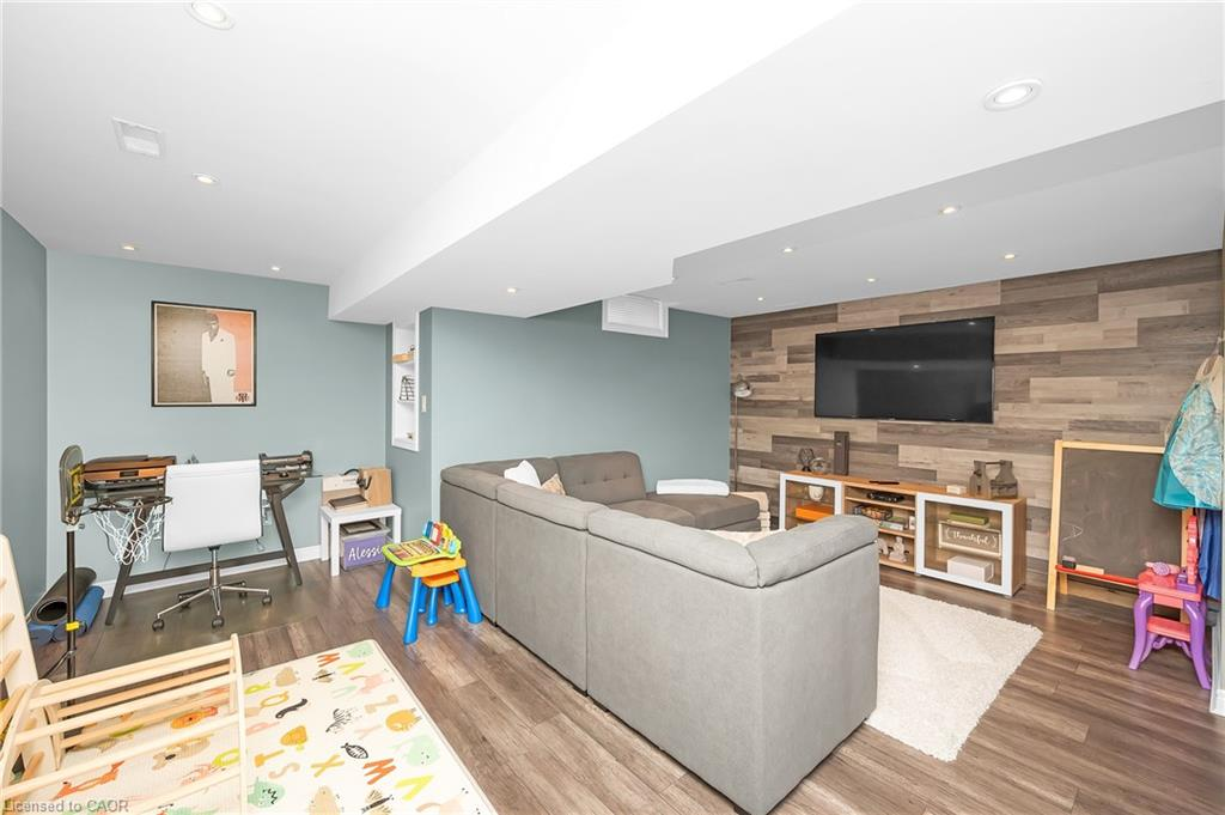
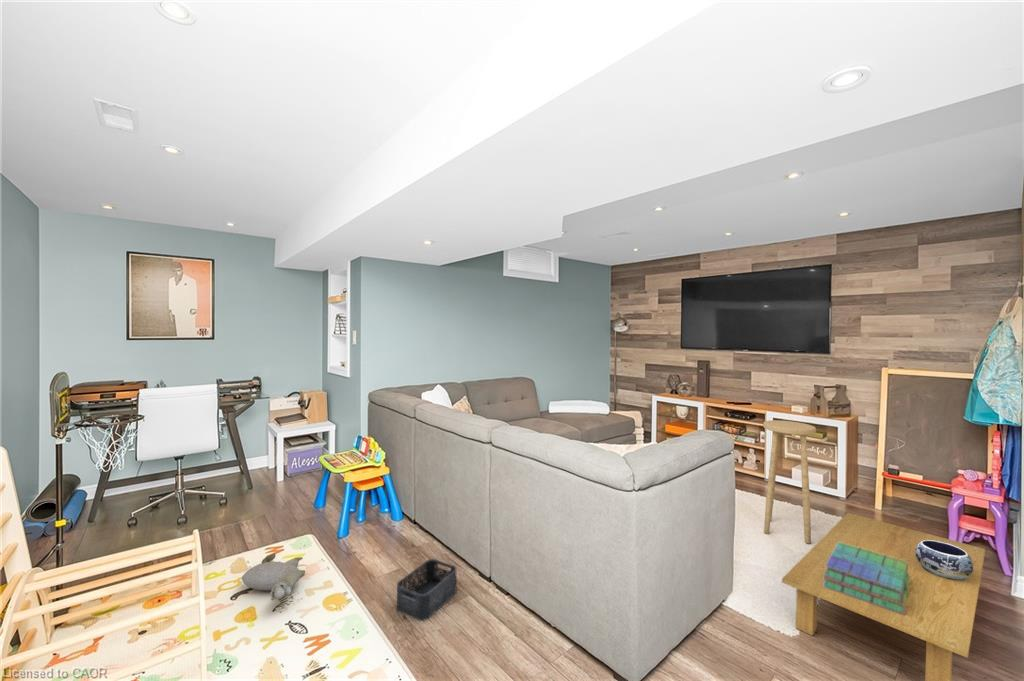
+ stool (775, 477)
+ decorative bowl (943, 559)
+ coffee table (908, 585)
+ stack of books (866, 573)
+ storage bin (427, 588)
+ plush toy (275, 578)
